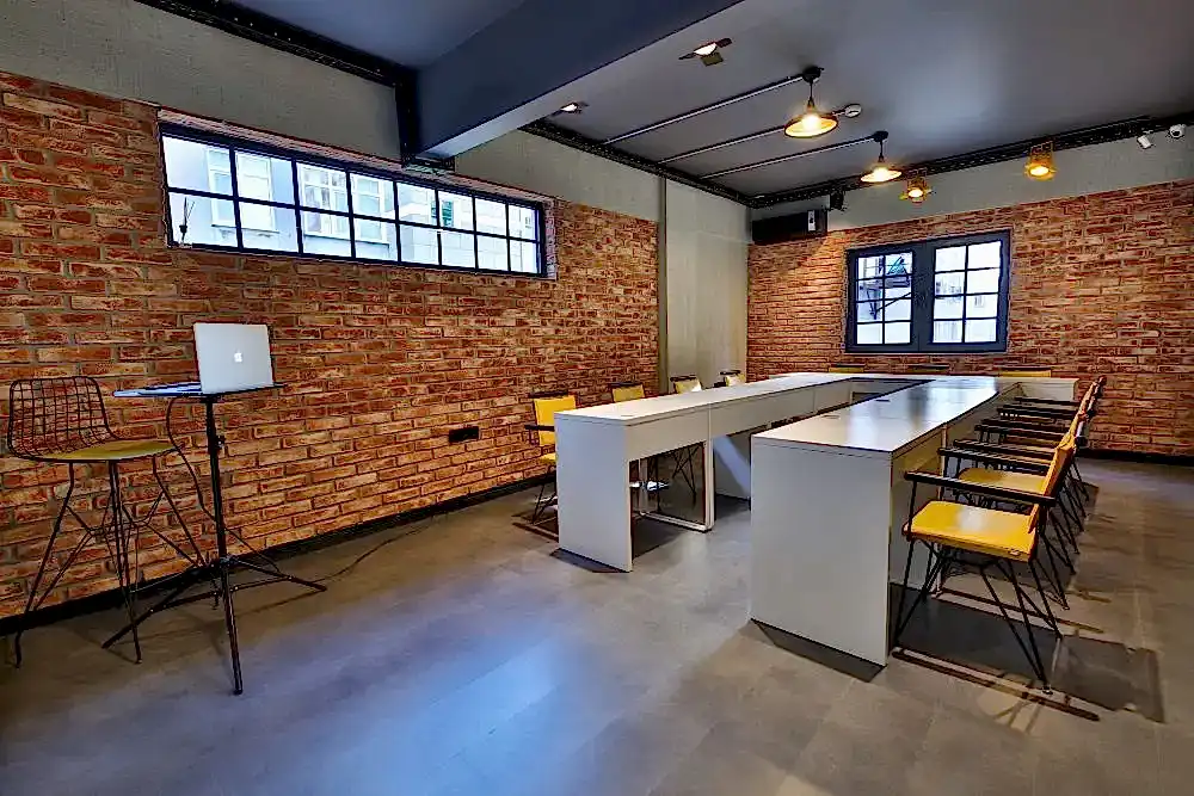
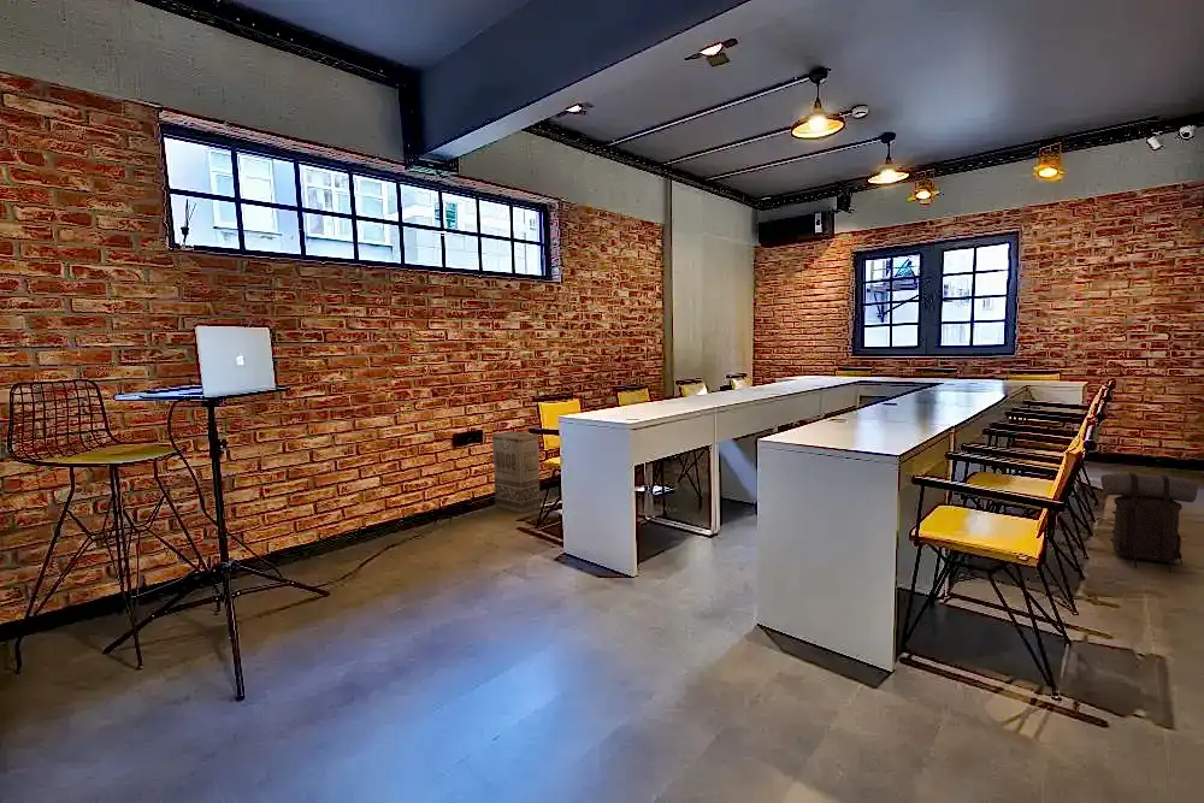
+ backpack (1147, 519)
+ cardboard box (515, 470)
